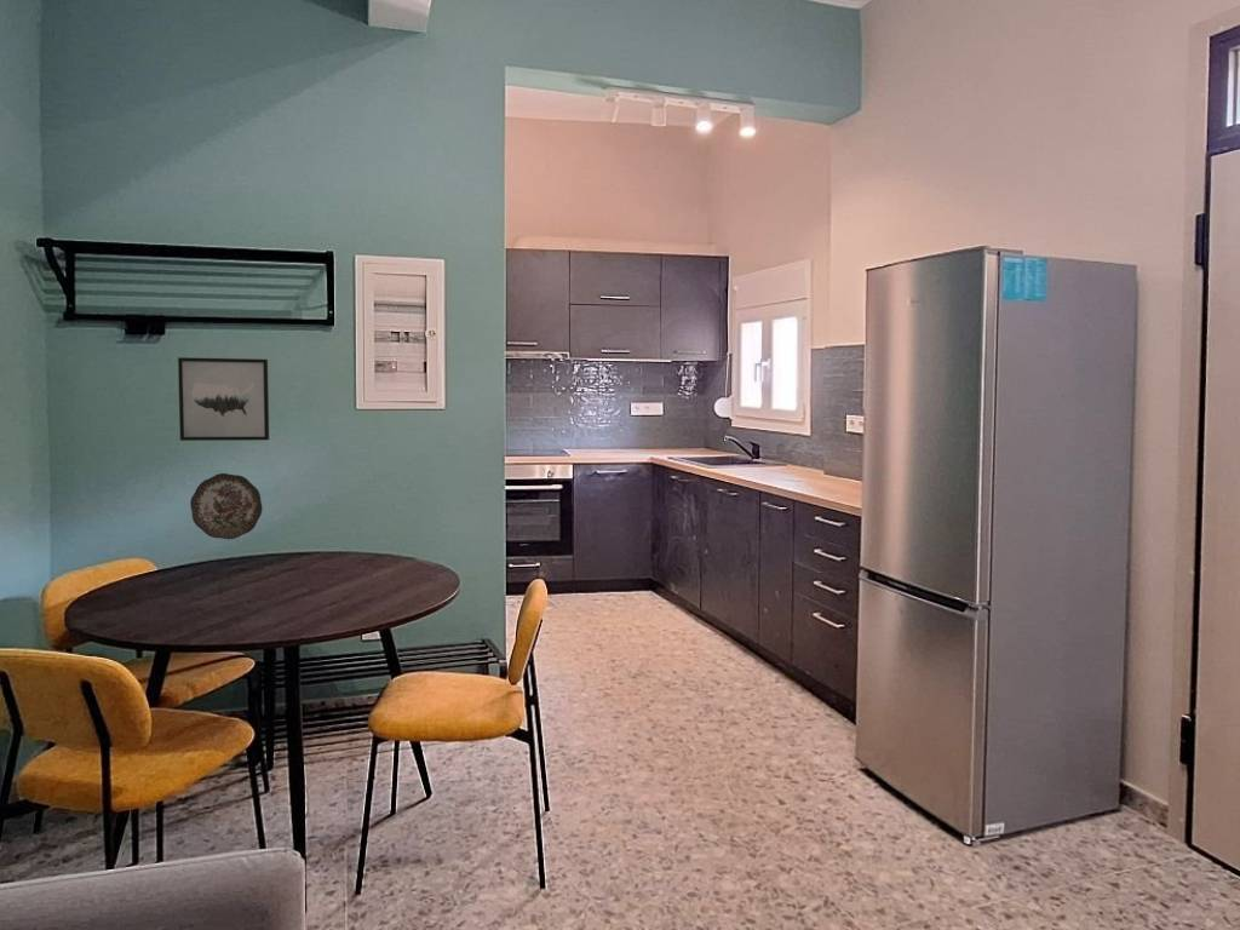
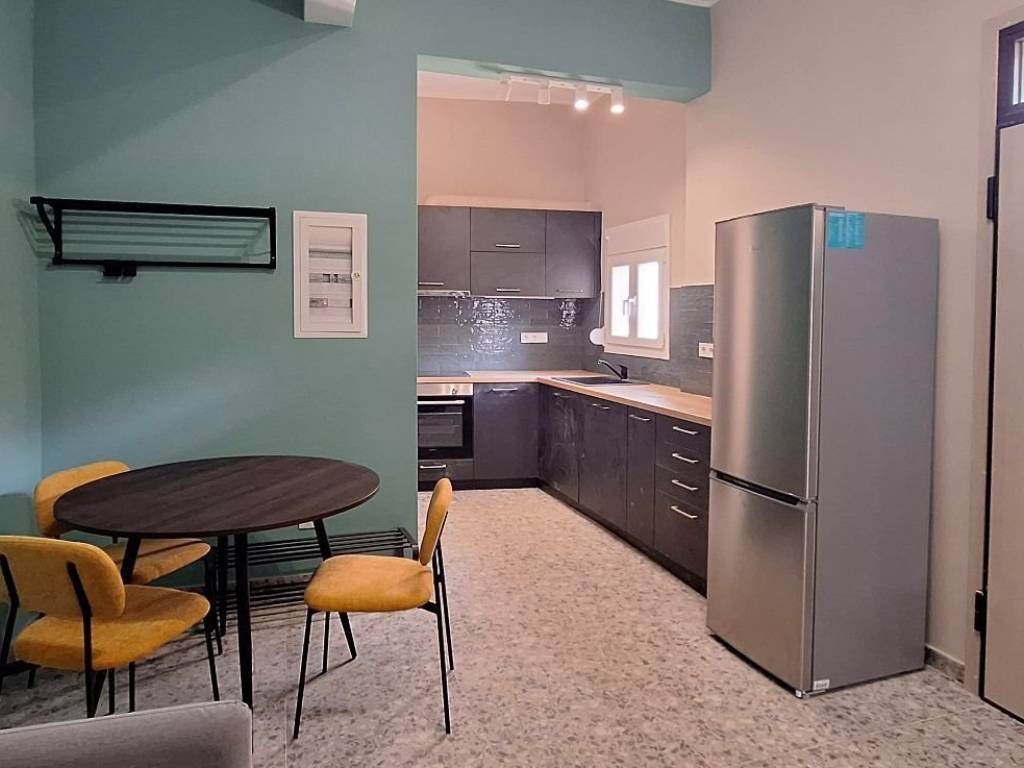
- wall art (224, 398)
- decorative plate (226, 506)
